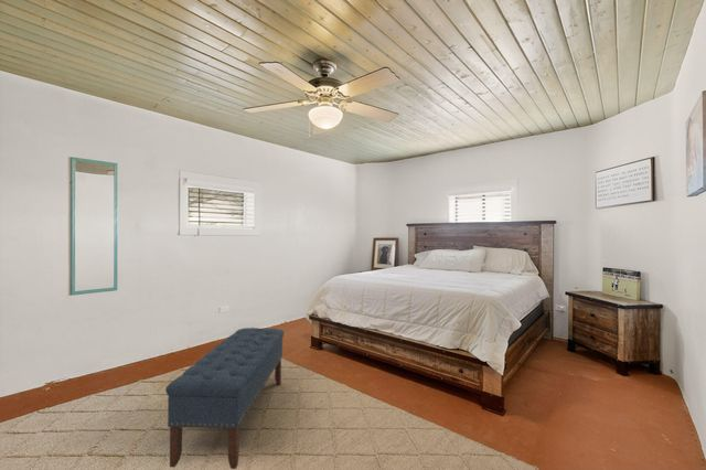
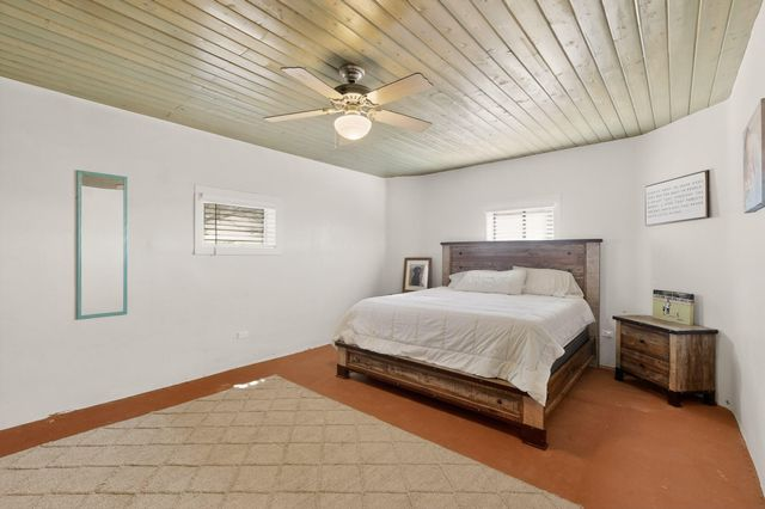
- bench (237, 381)
